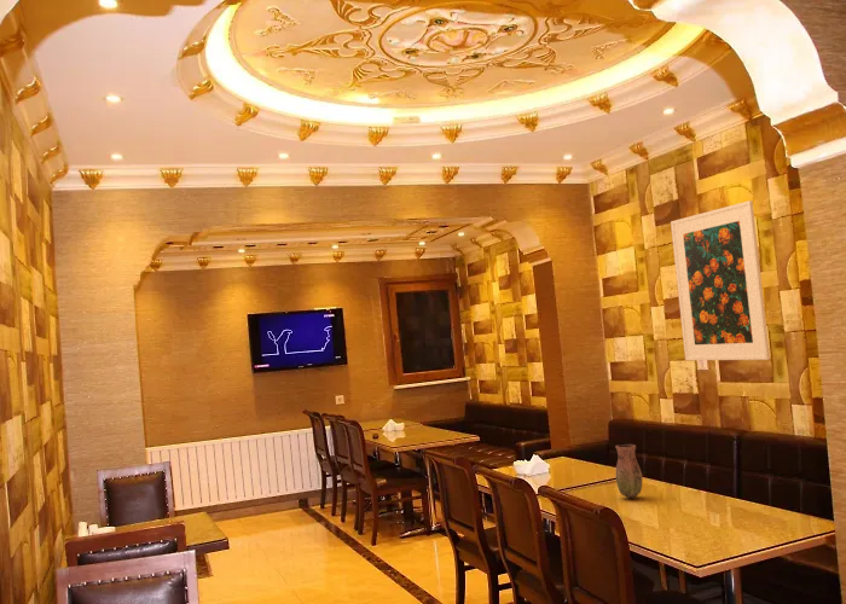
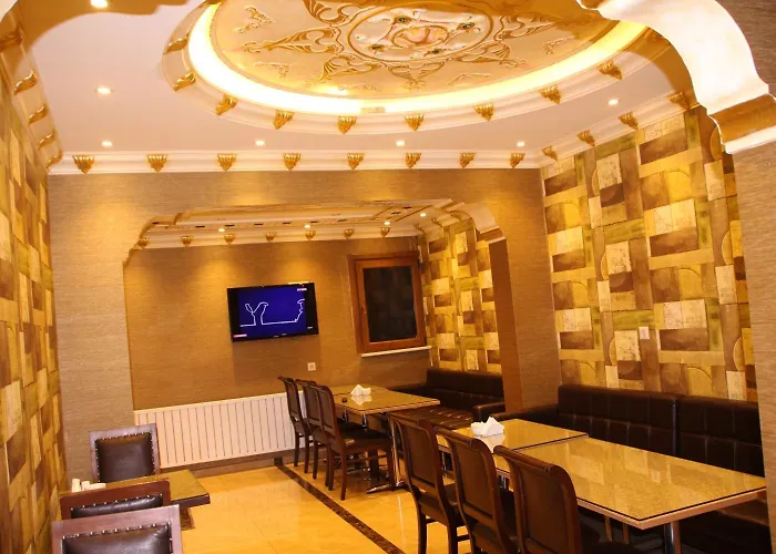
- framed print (717, 285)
- vase (628, 471)
